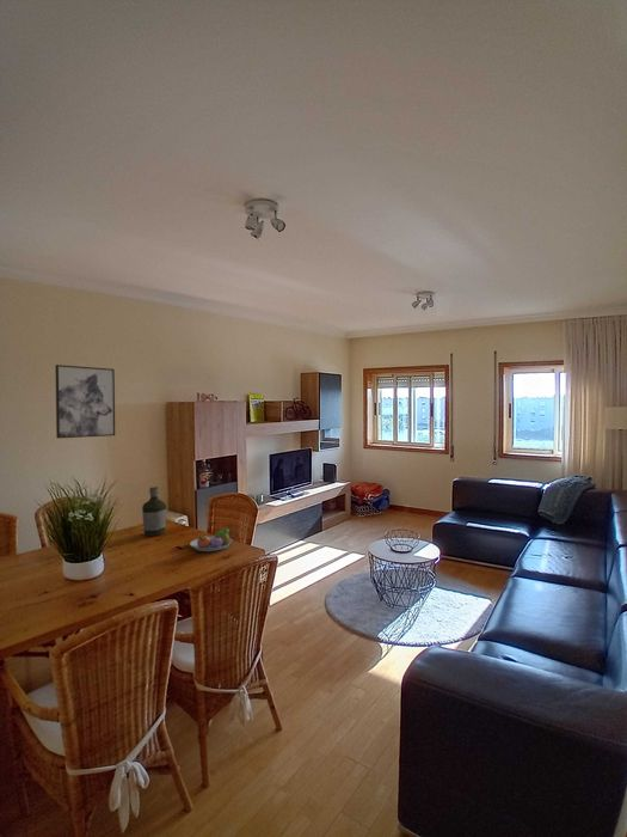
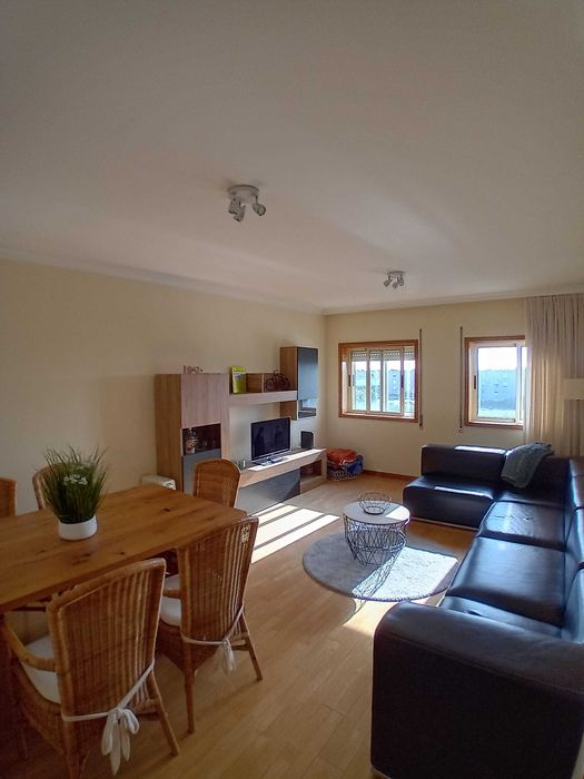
- wall art (86, 402)
- fruit bowl (213, 537)
- bottle (154, 509)
